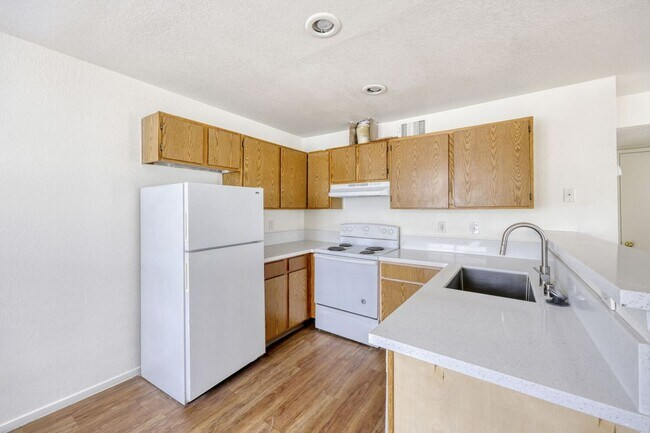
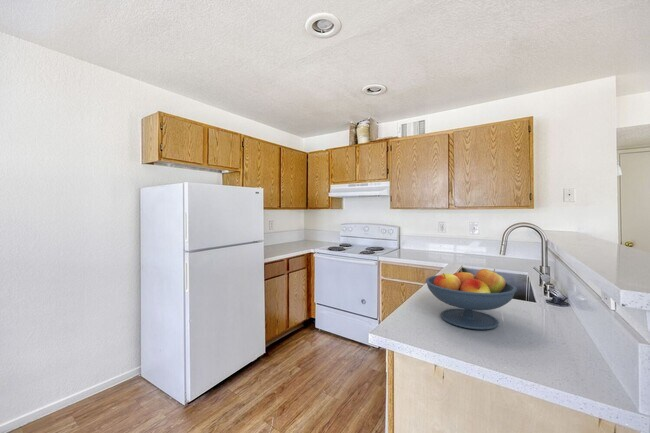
+ fruit bowl (468, 294)
